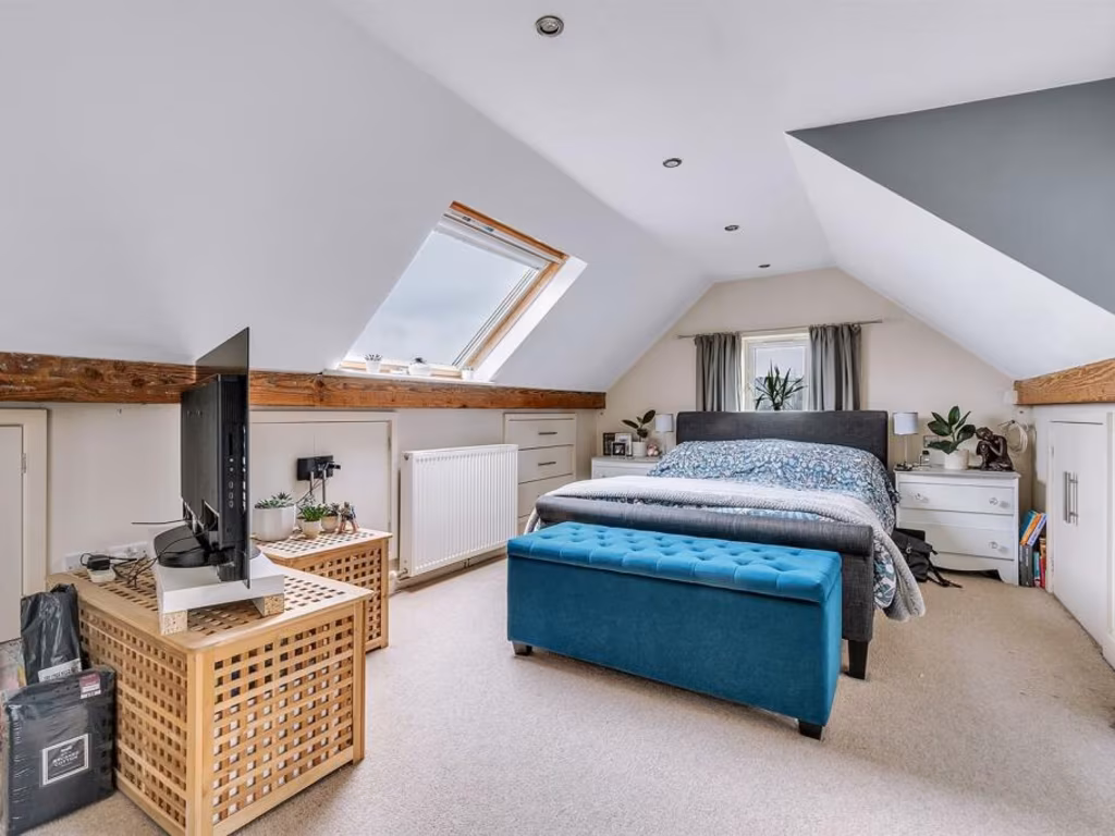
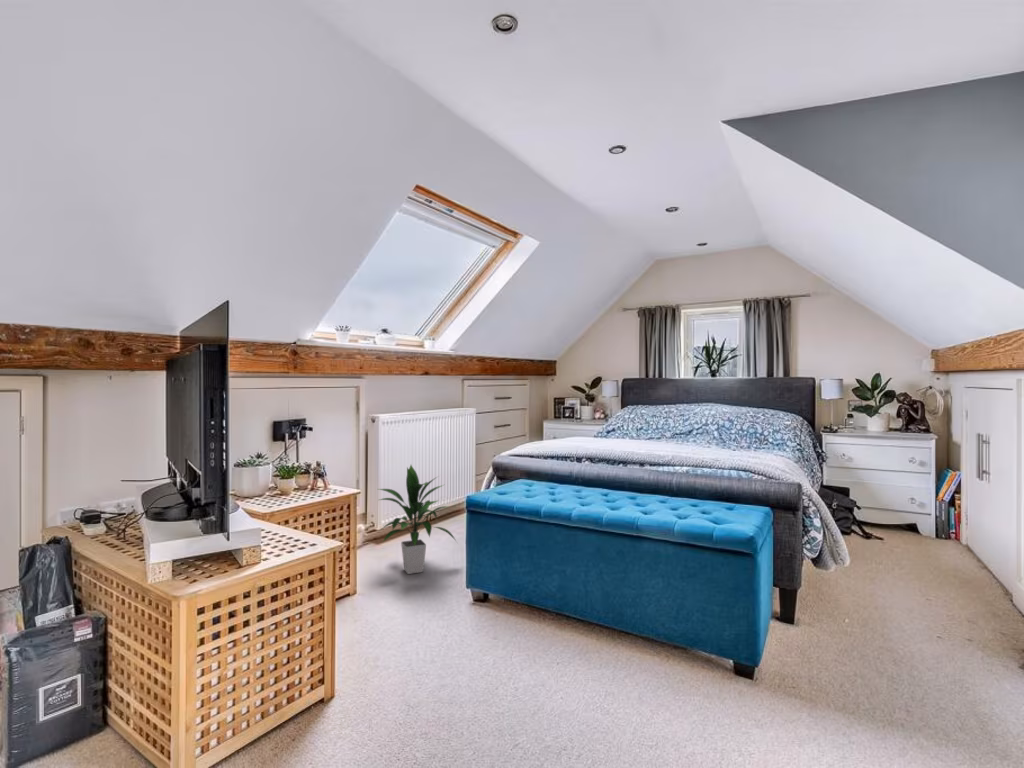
+ indoor plant (418, 518)
